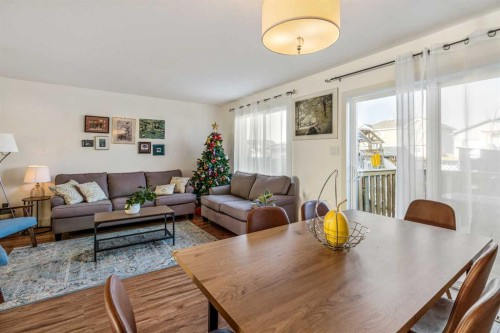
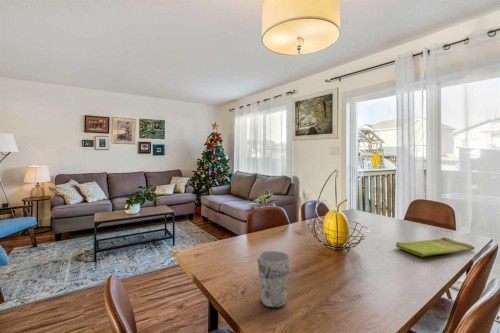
+ cup (273, 278)
+ dish towel (434, 246)
